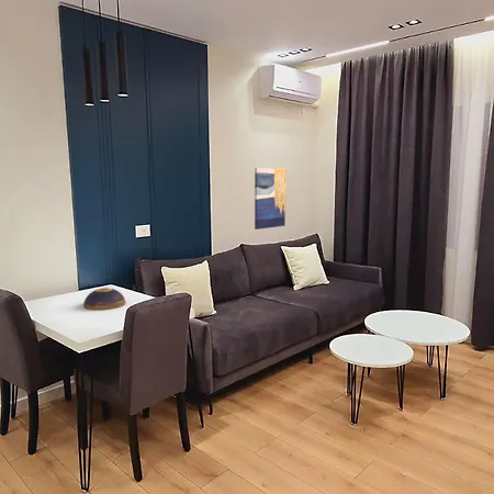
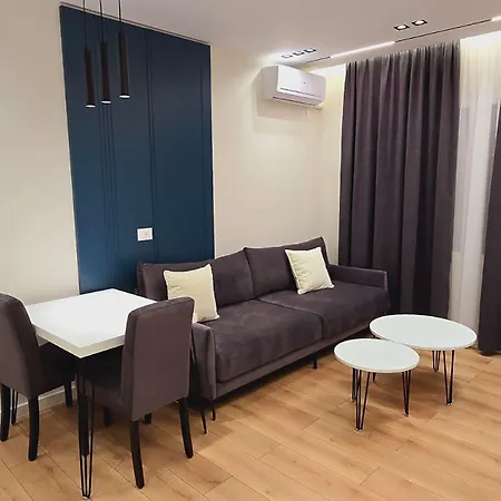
- wall art (270, 198)
- decorative bowl (104, 296)
